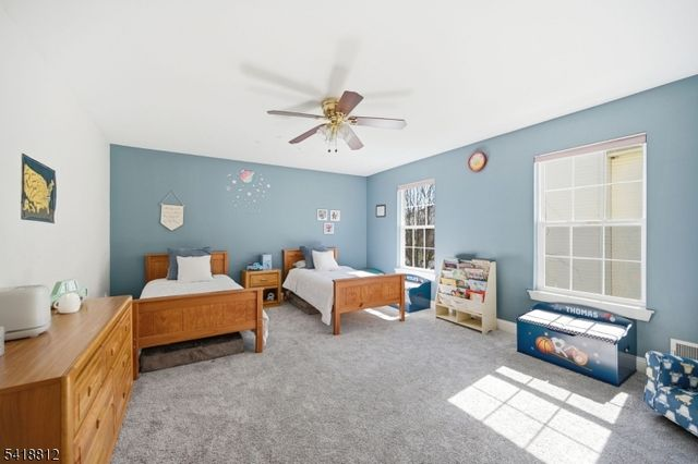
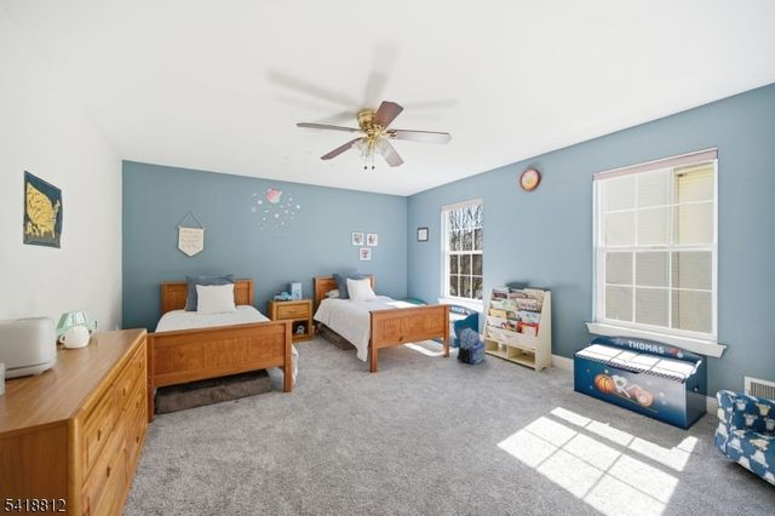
+ backpack (471, 344)
